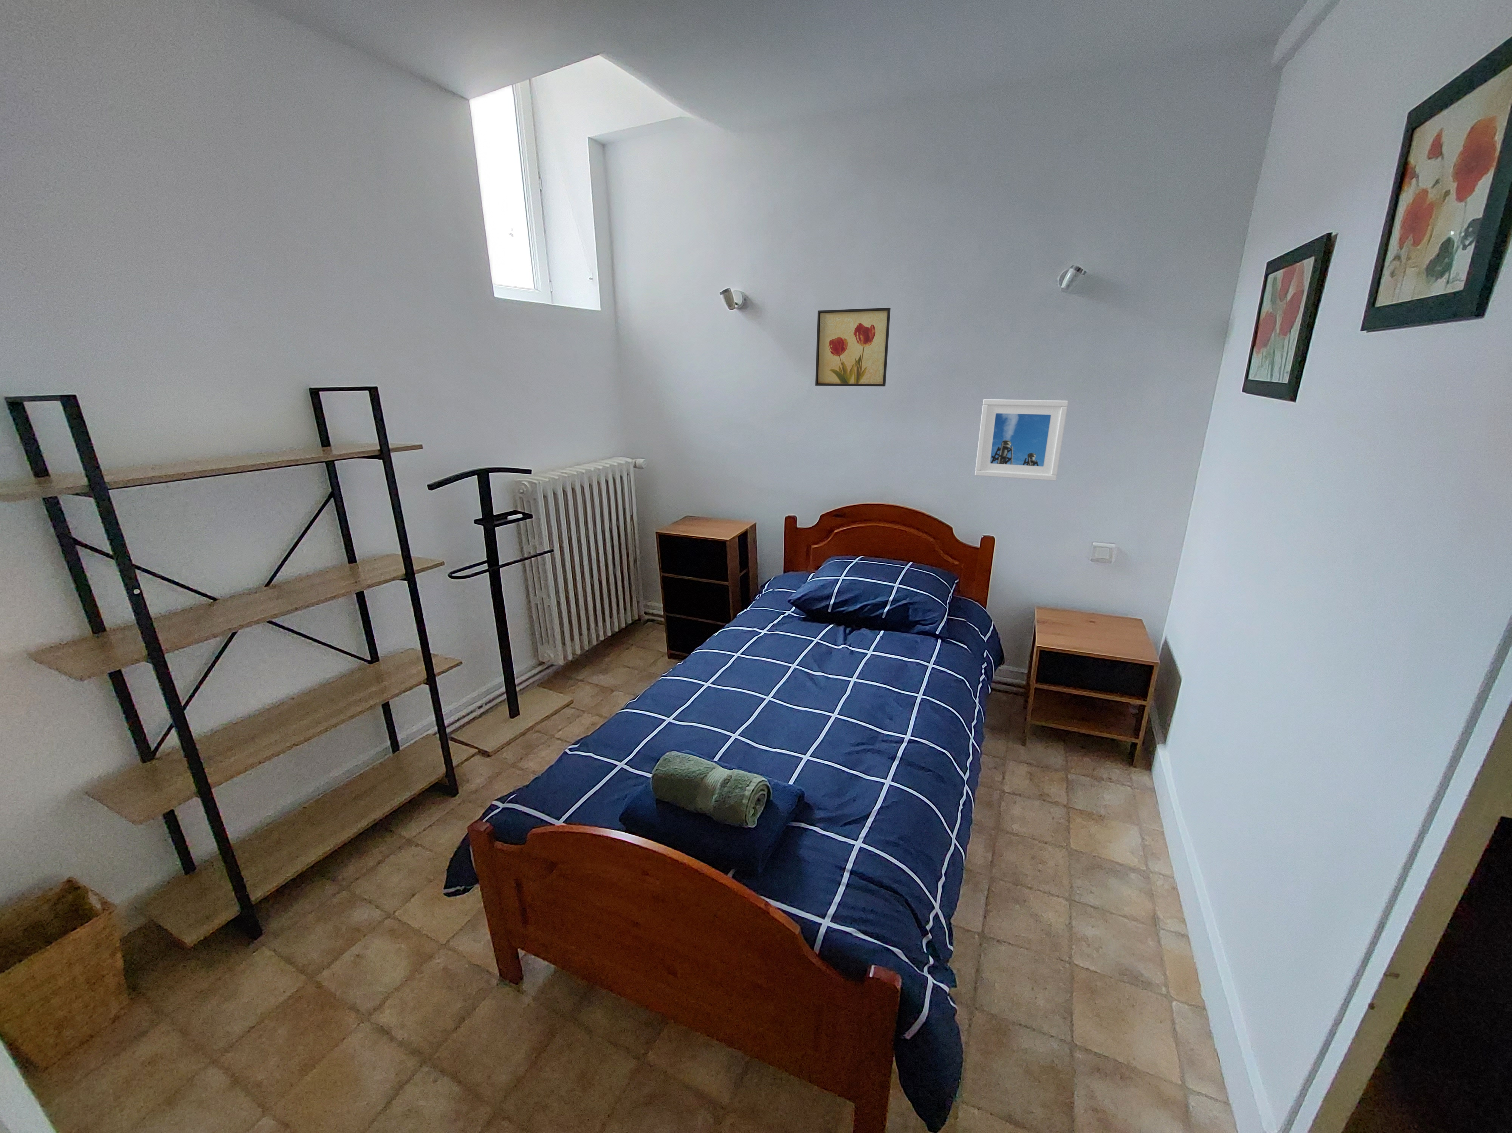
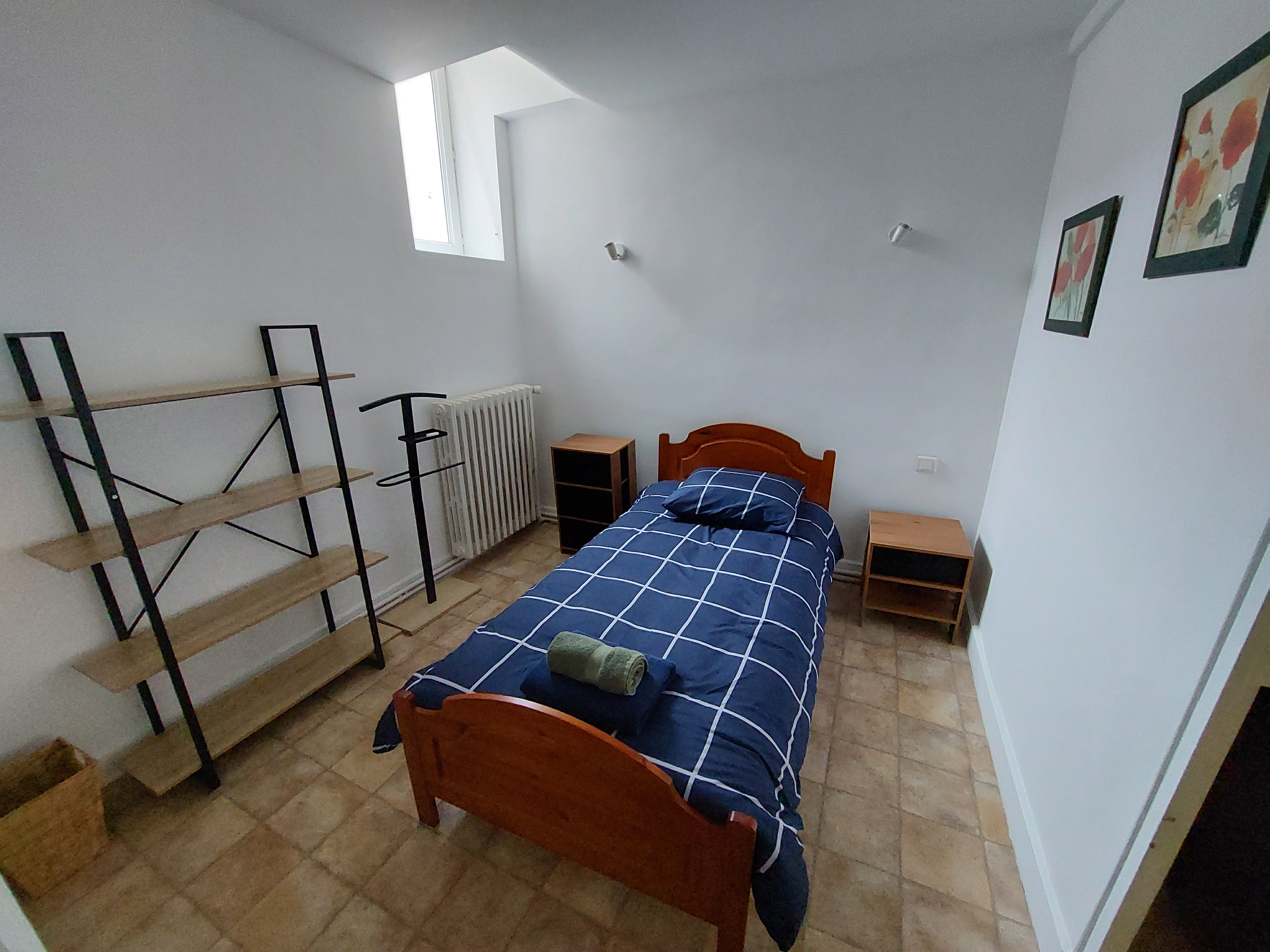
- wall art (851, 349)
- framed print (1019, 439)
